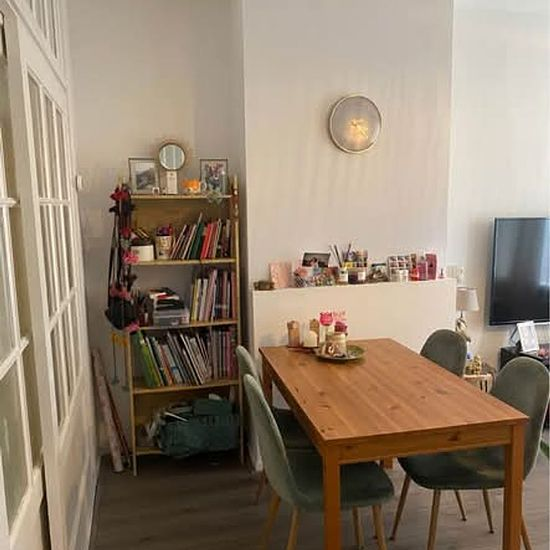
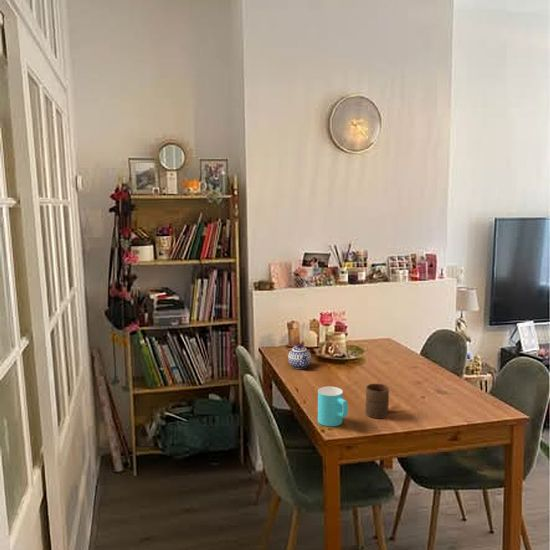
+ cup (331, 408)
+ cup (377, 400)
+ teapot (299, 355)
